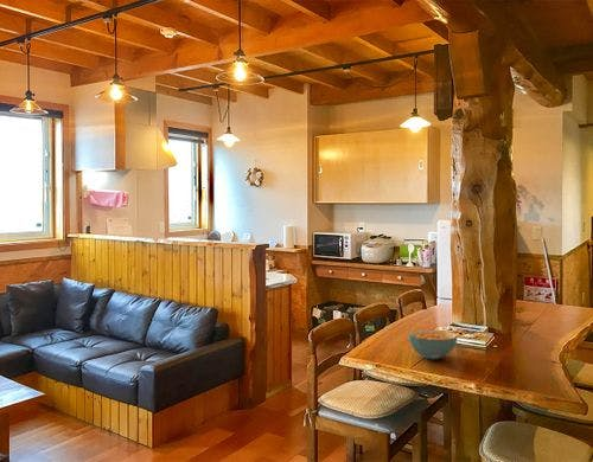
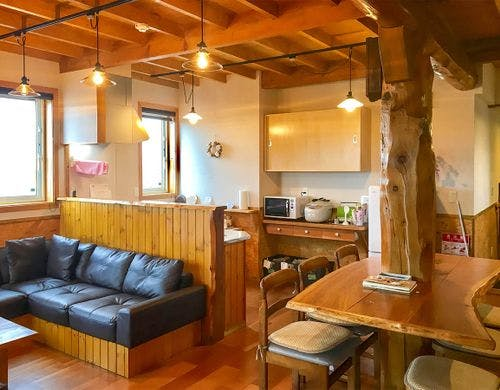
- cereal bowl (432, 346)
